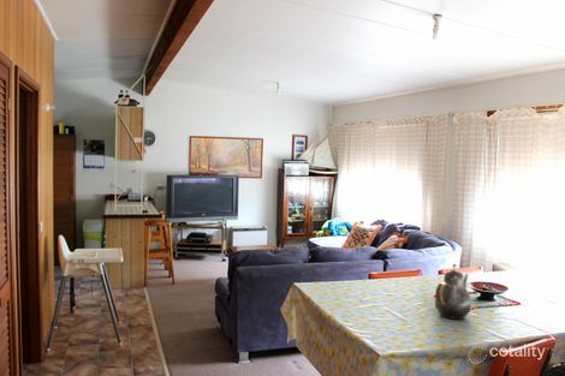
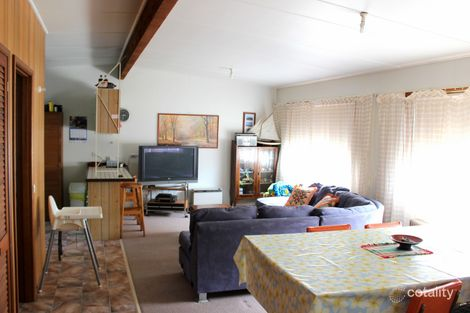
- teapot (453, 290)
